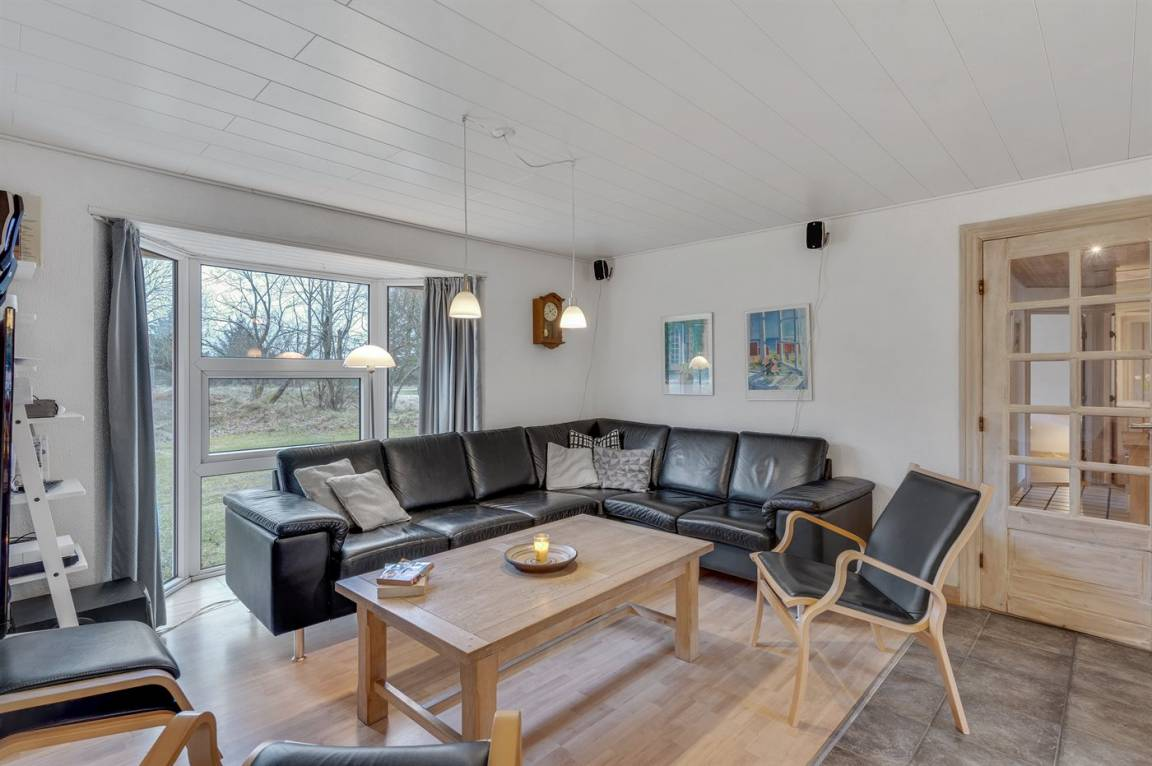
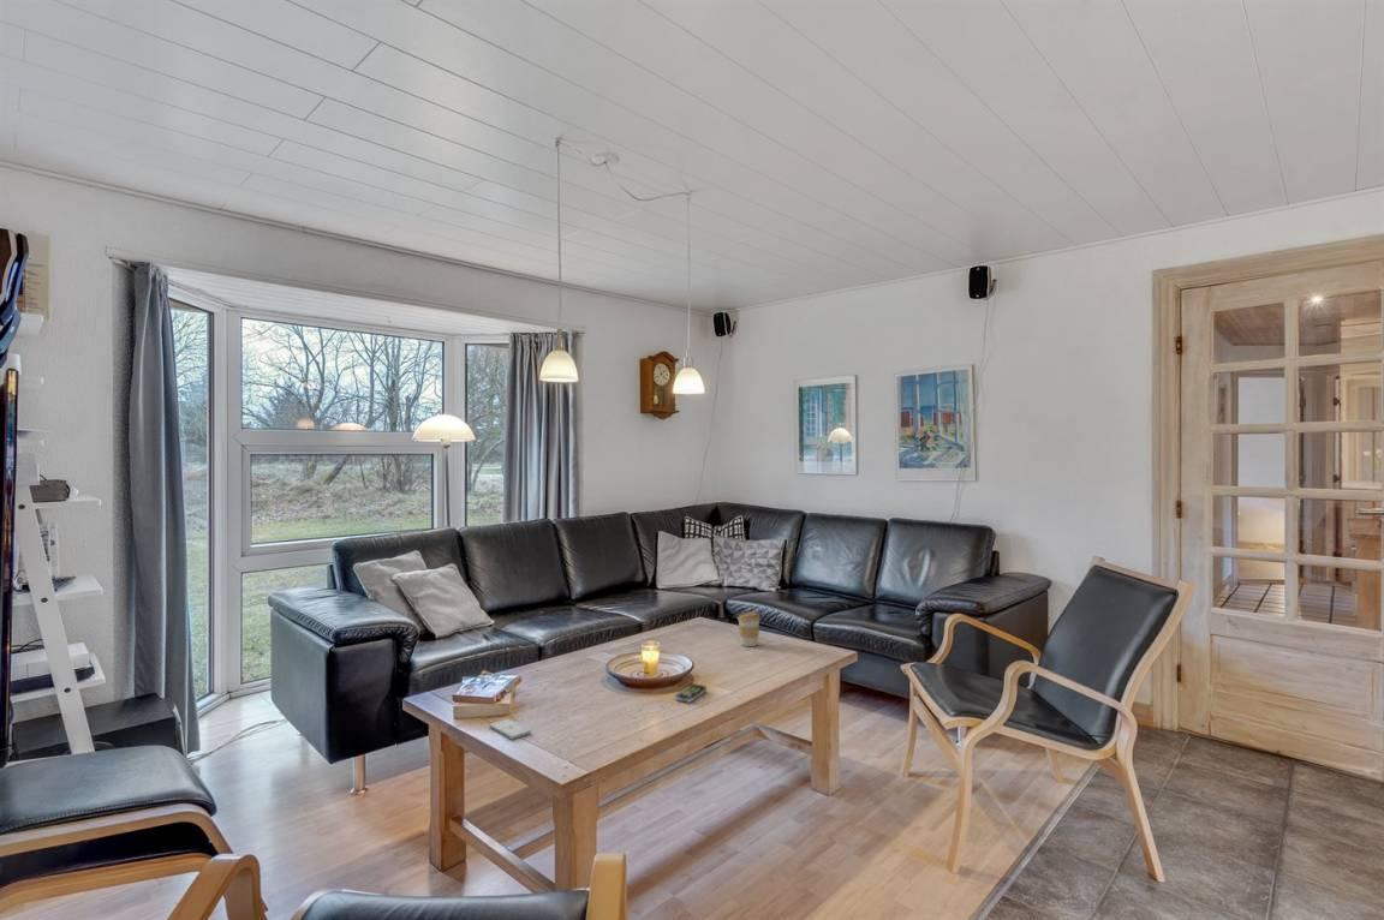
+ smartphone (509, 728)
+ remote control (691, 692)
+ coffee cup (748, 628)
